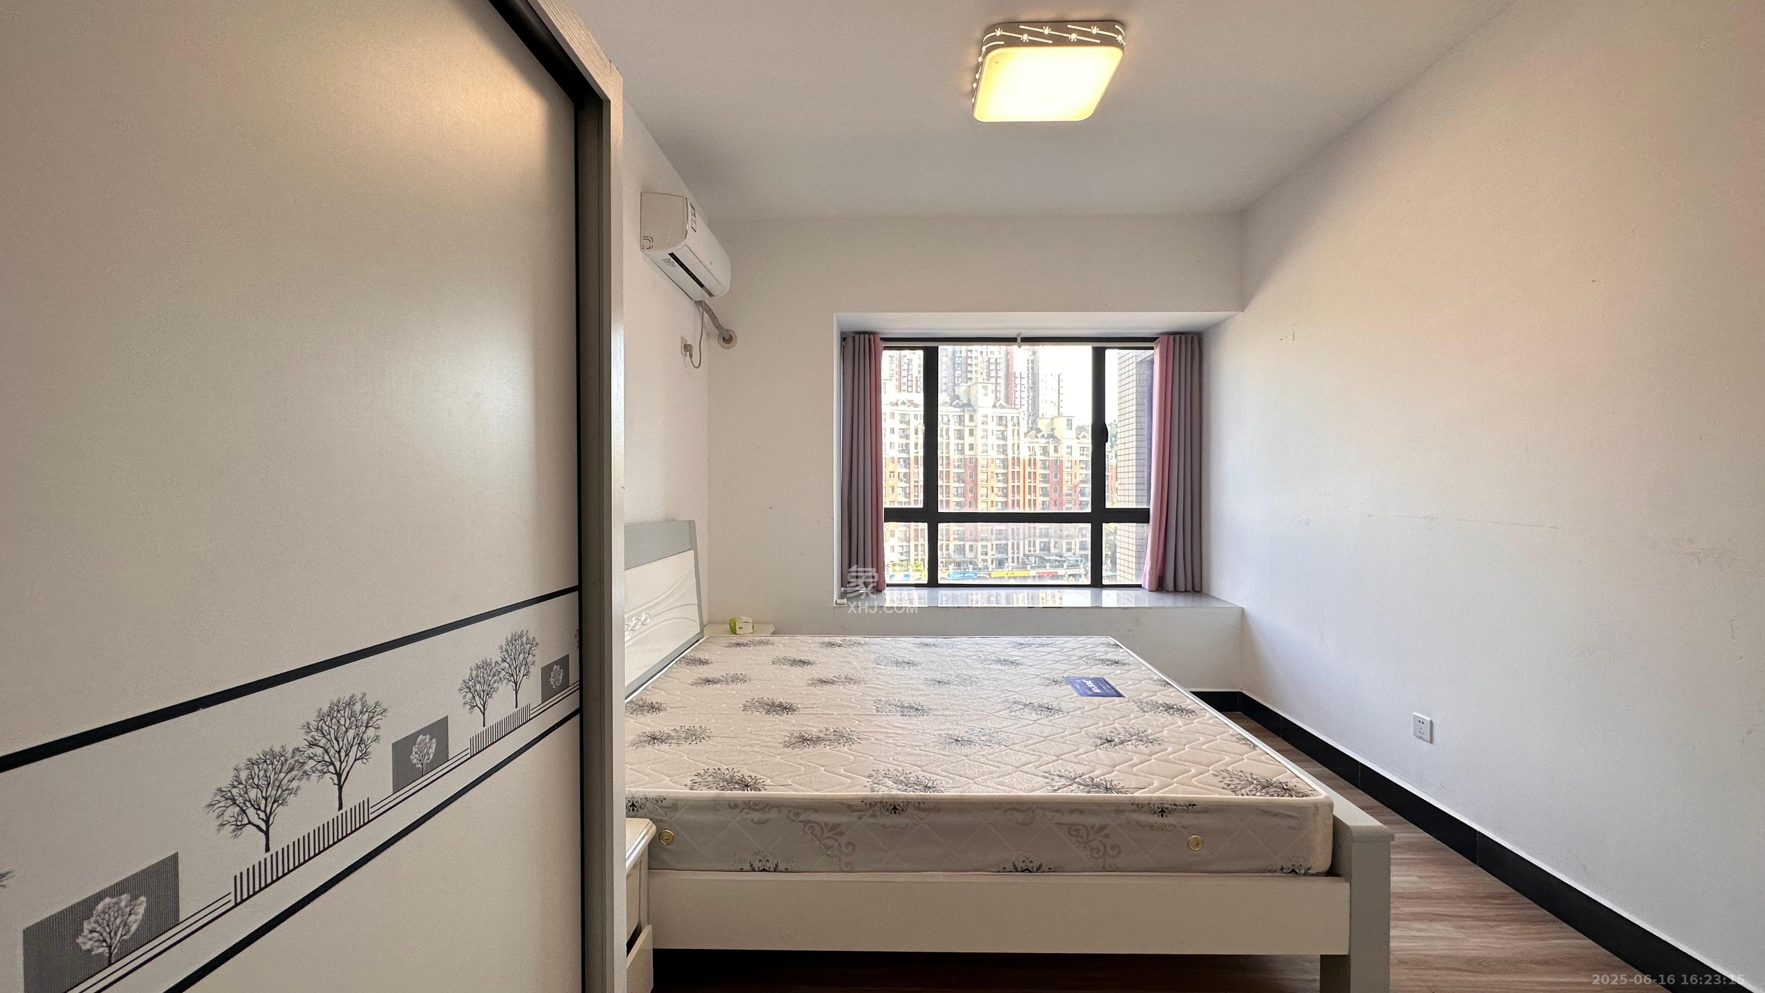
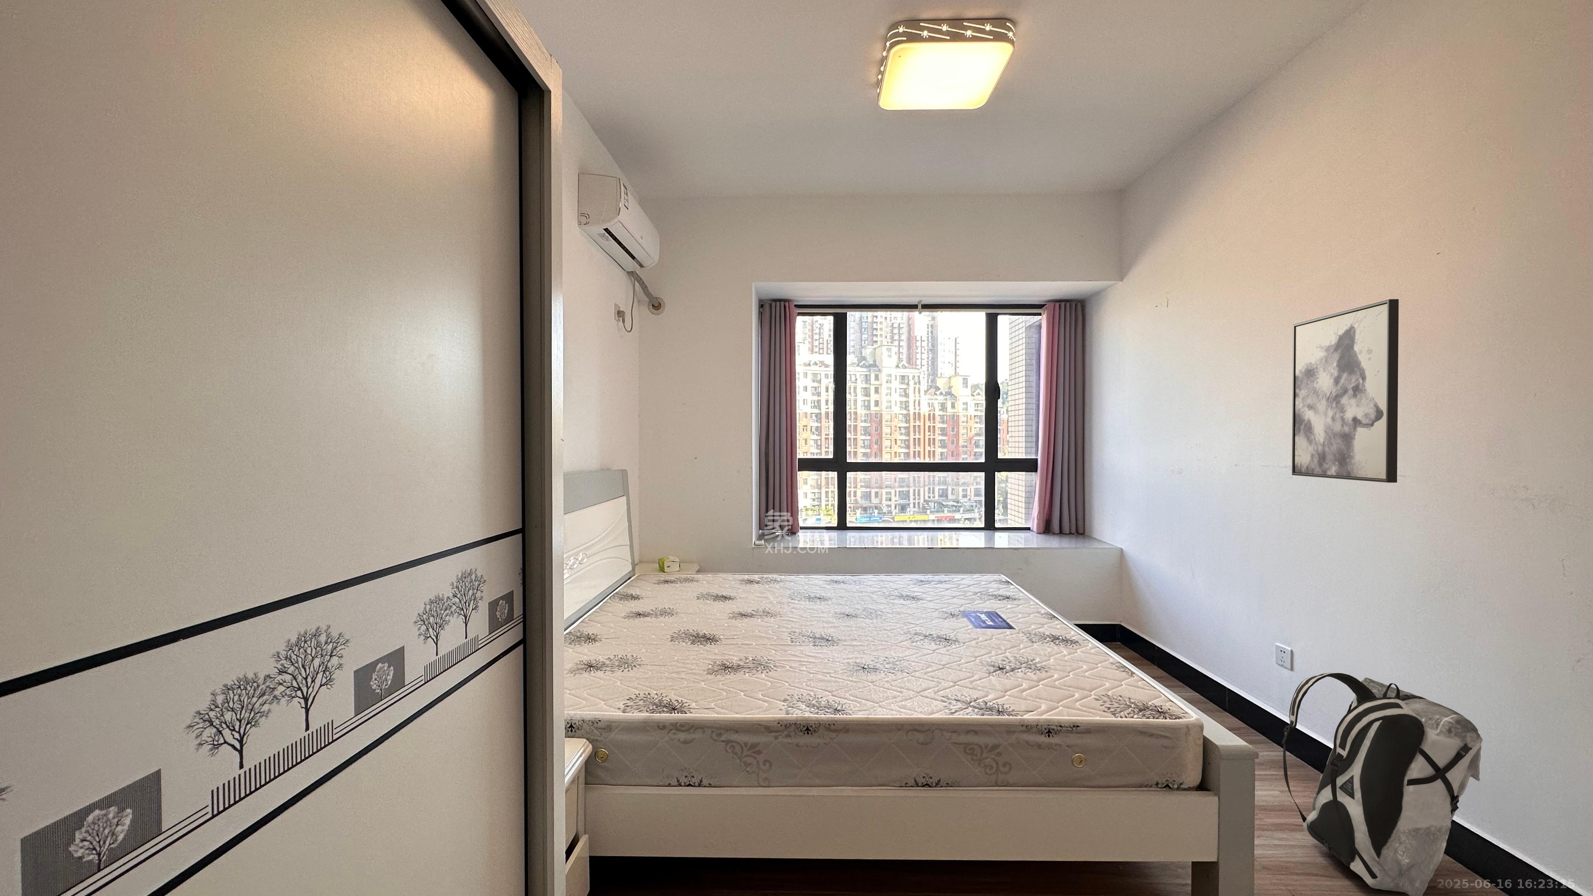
+ wall art (1340, 396)
+ backpack (1374, 777)
